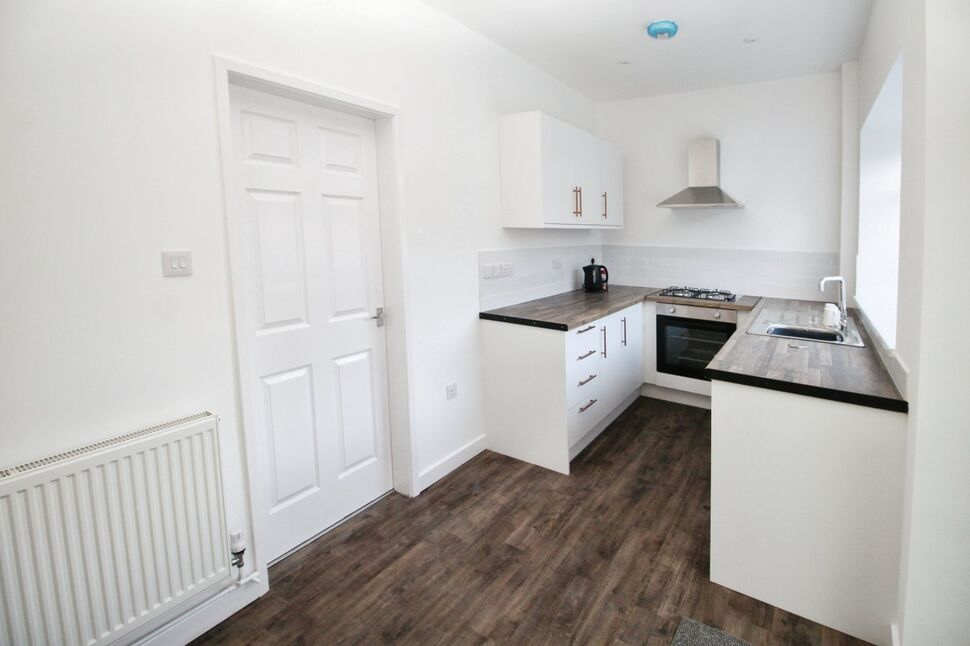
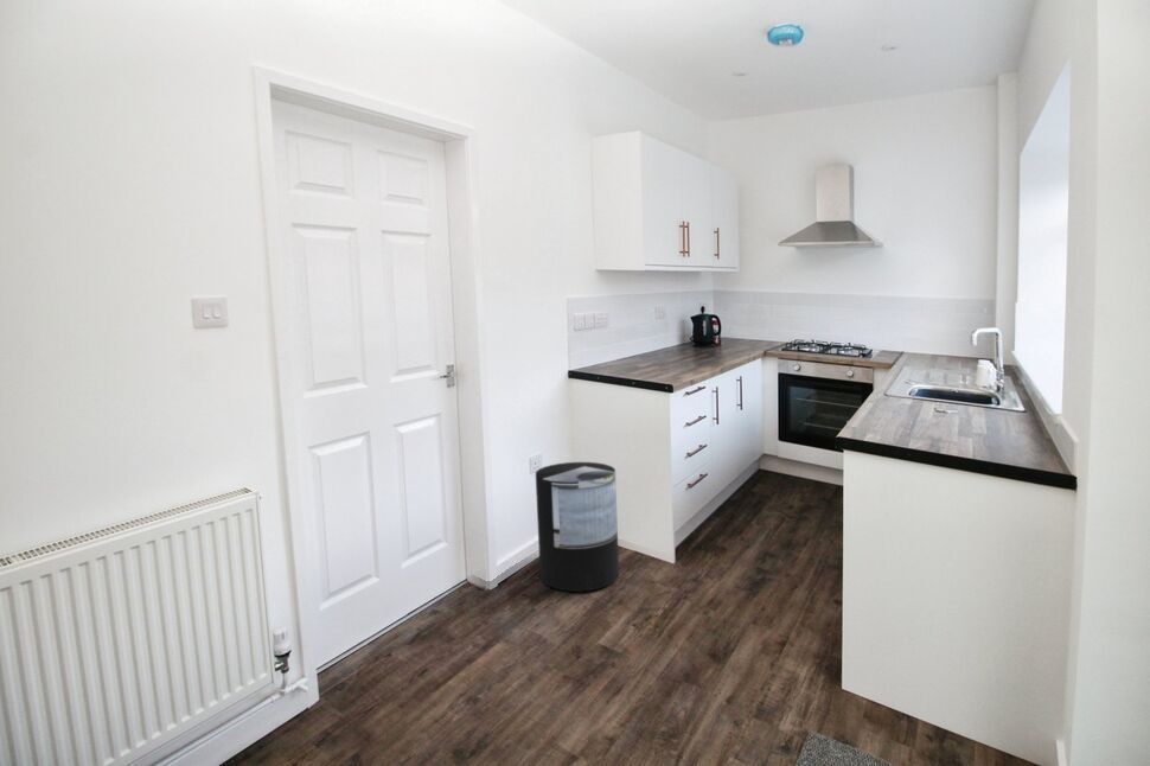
+ trash can (577, 523)
